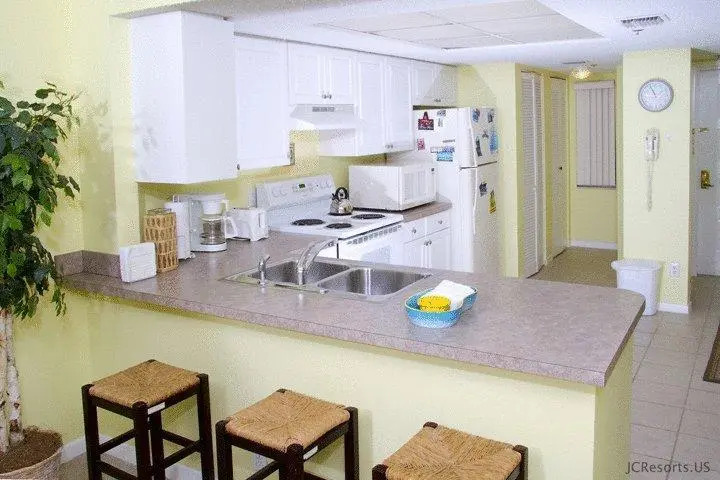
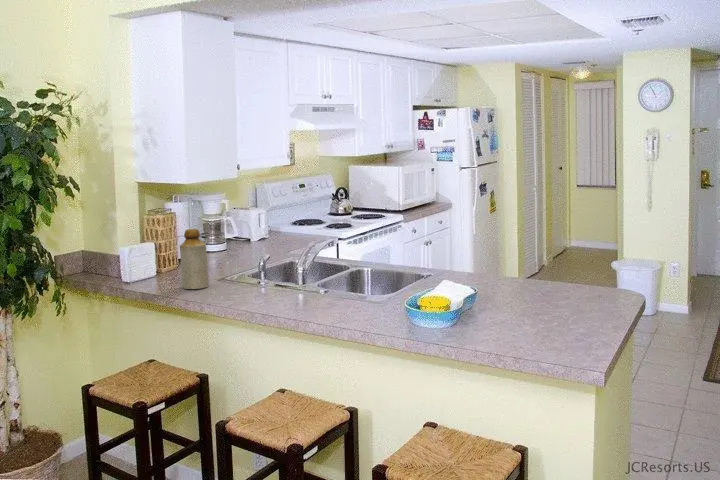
+ bottle (193, 258)
